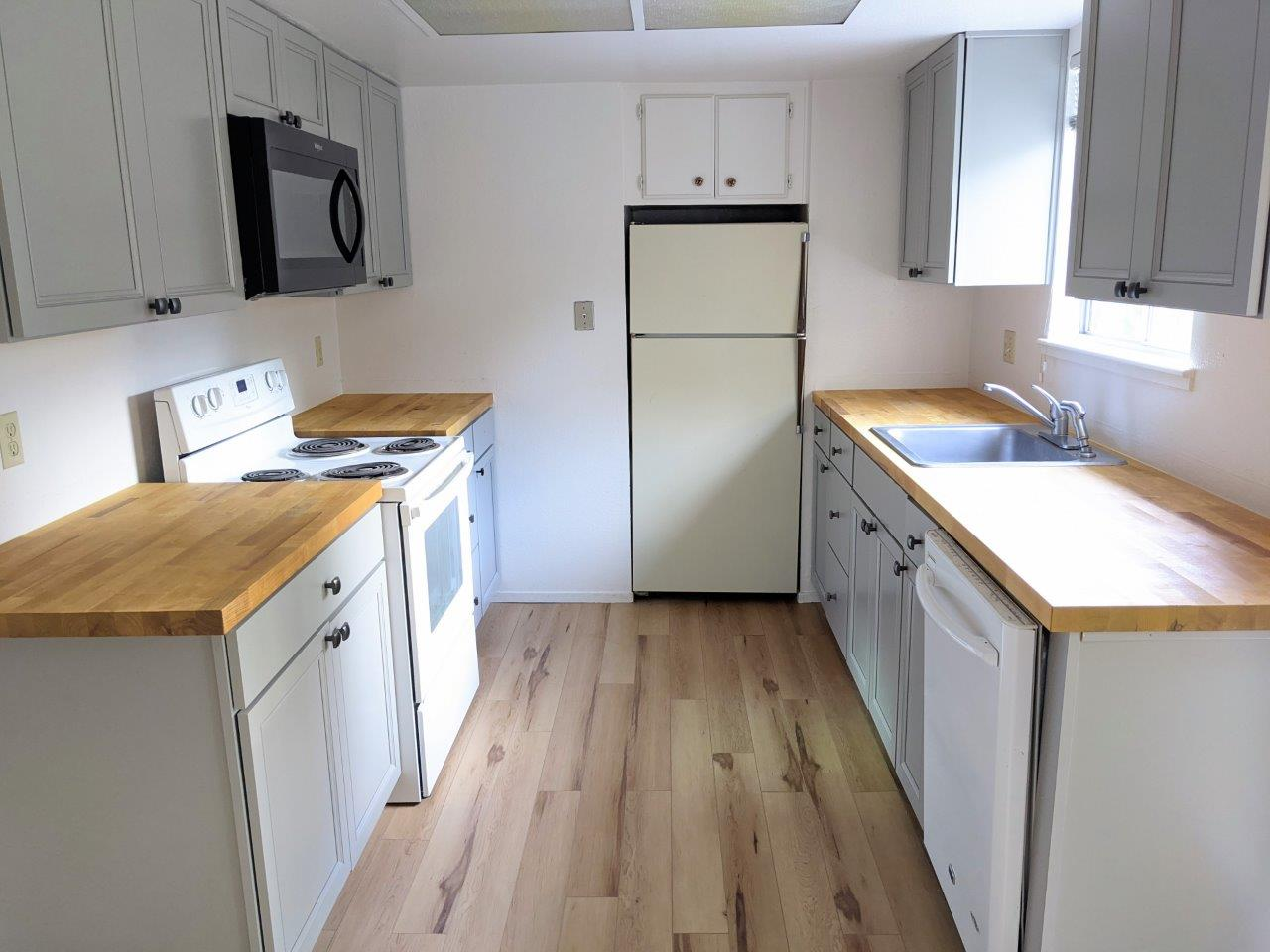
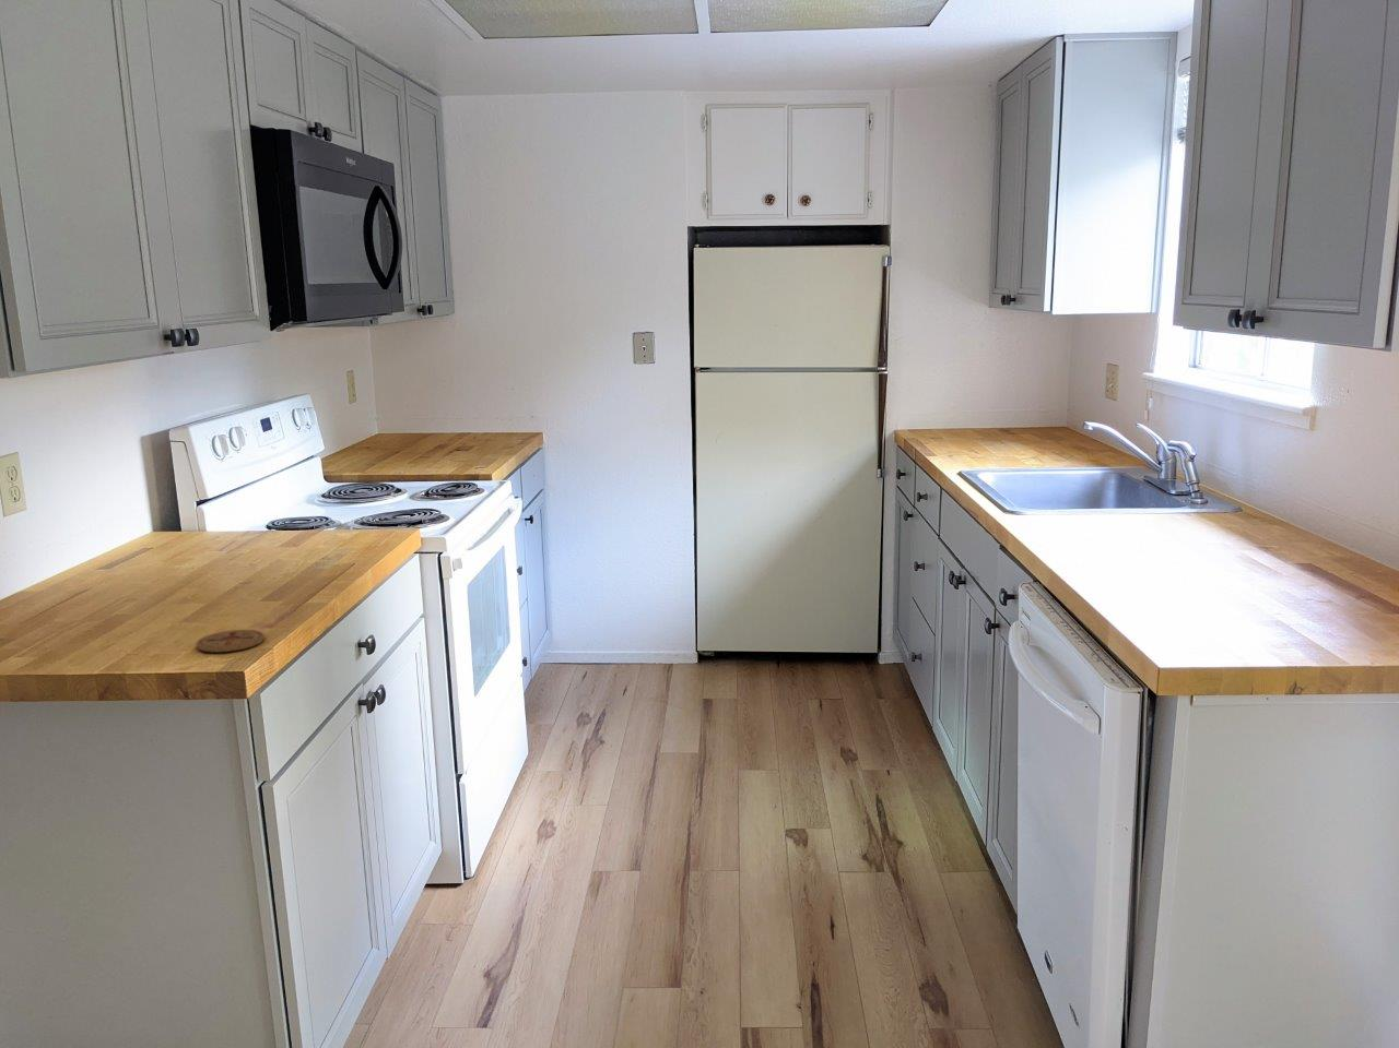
+ coaster (230, 640)
